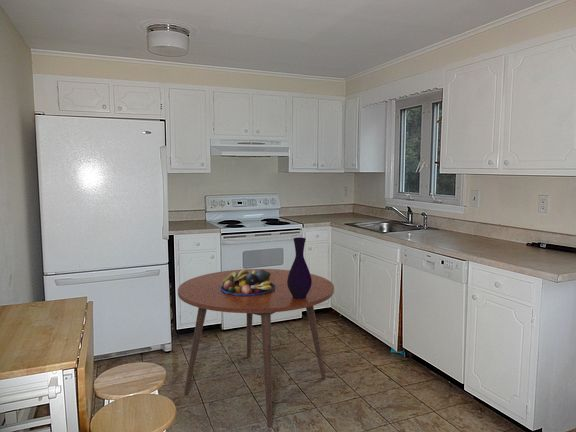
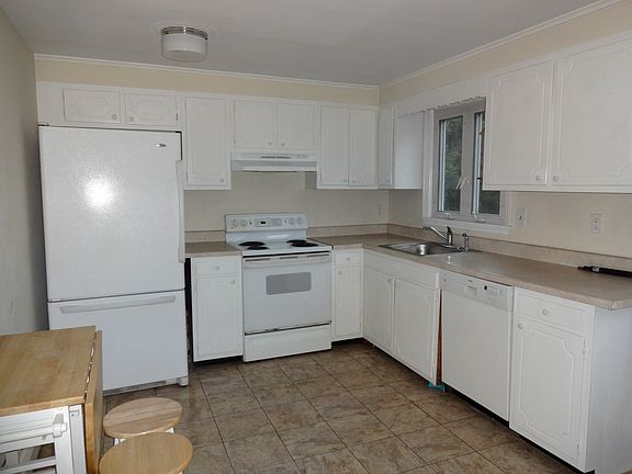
- dining table (262, 336)
- vase (299, 267)
- fruit bowl (247, 278)
